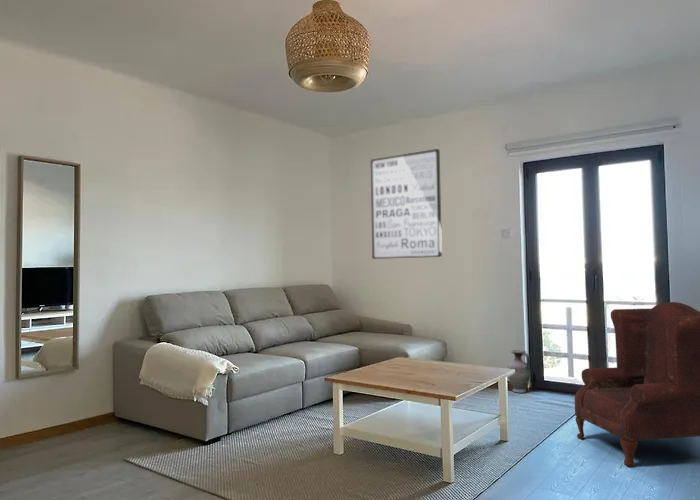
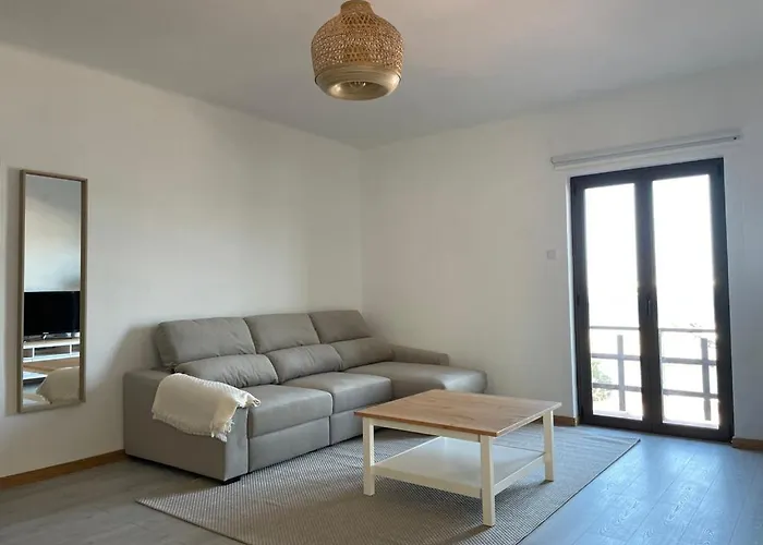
- vase (519, 371)
- armchair (642, 375)
- wall art (404, 206)
